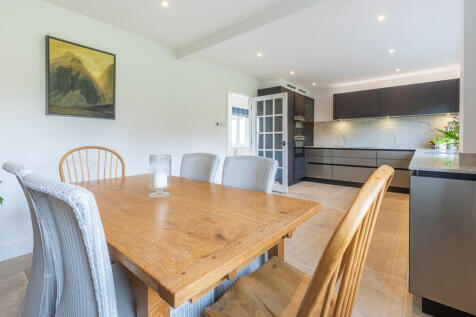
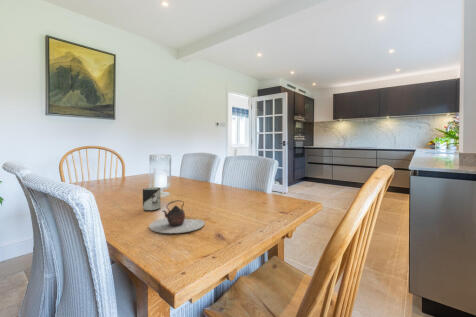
+ cup (152, 199)
+ teapot (177, 212)
